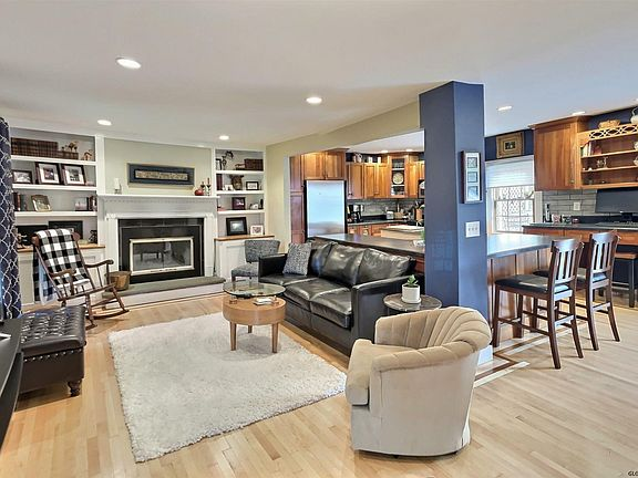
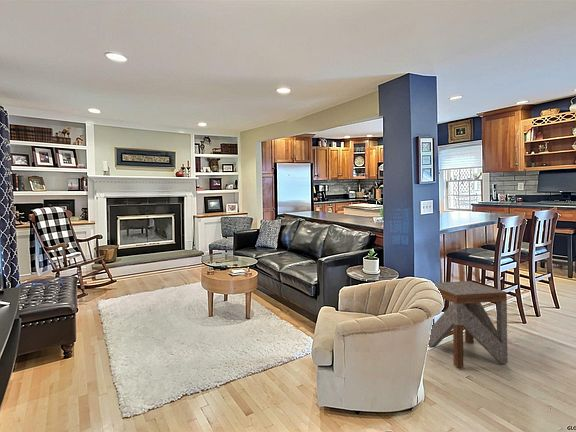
+ side table (463, 320)
